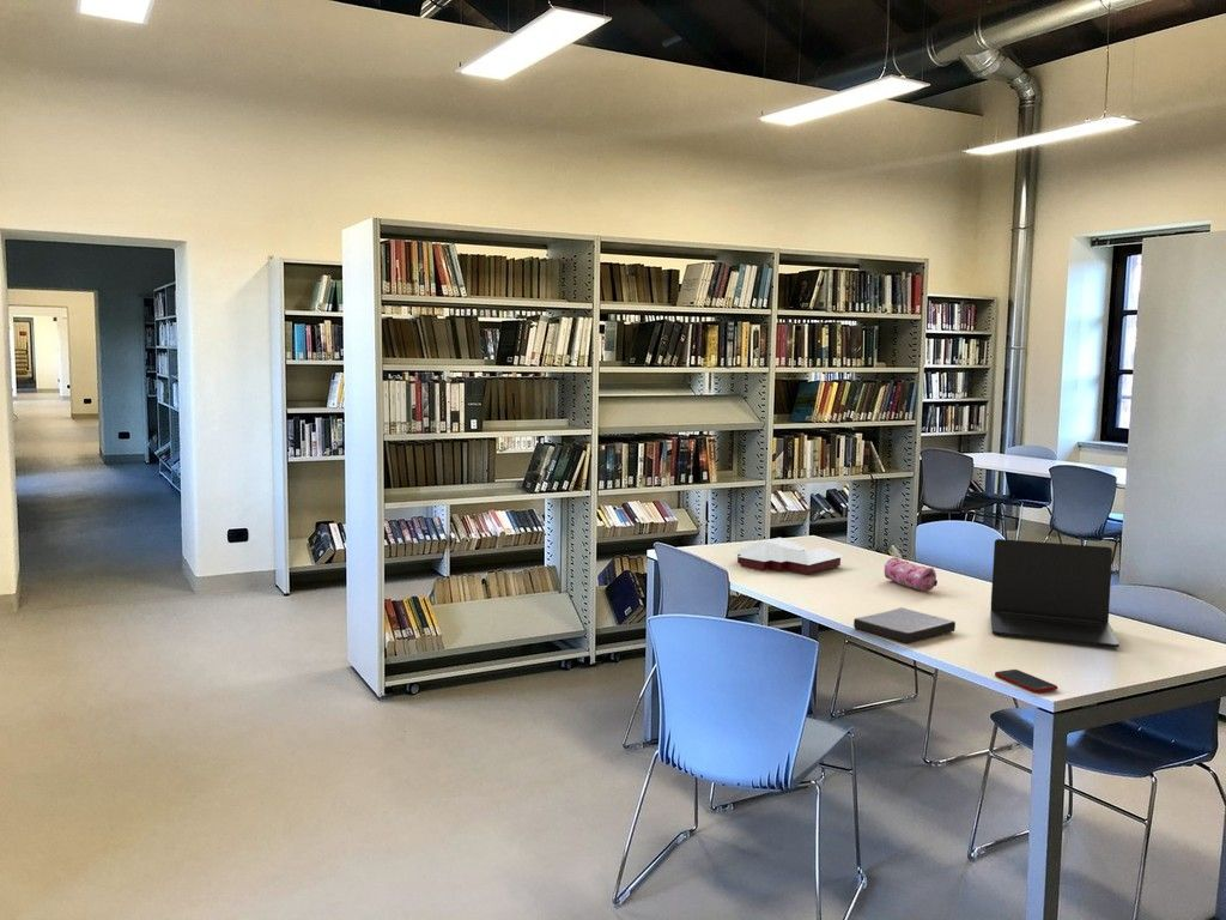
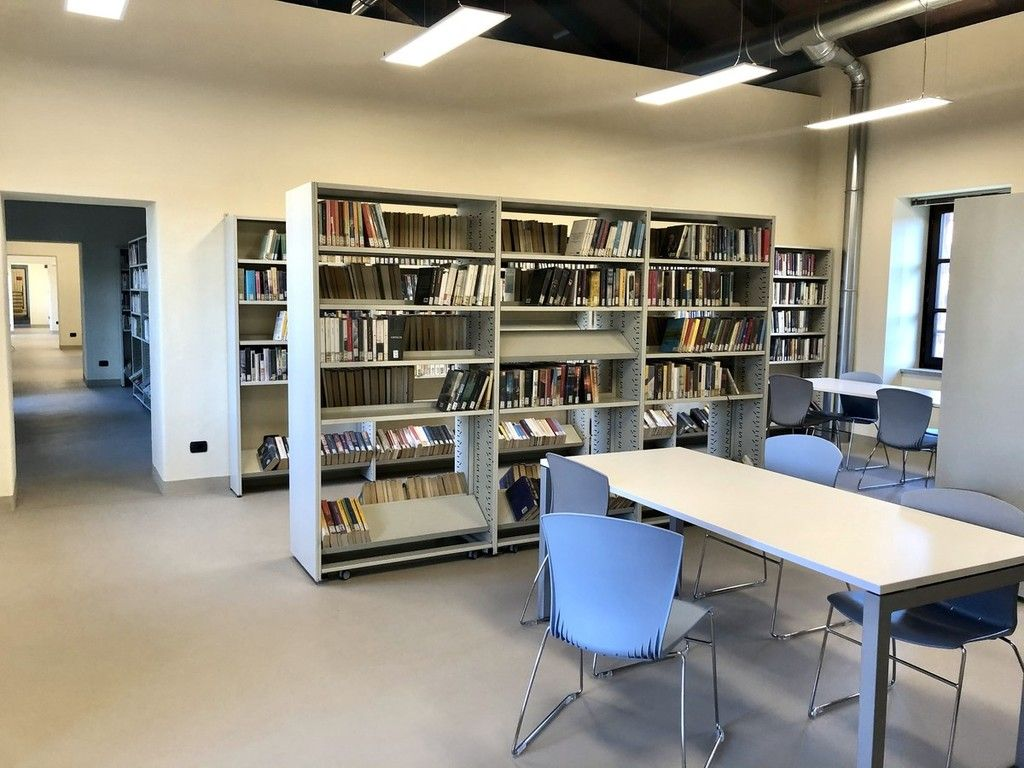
- laptop (1052, 591)
- pencil case (909, 573)
- cell phone (1025, 680)
- books (784, 553)
- book (904, 624)
